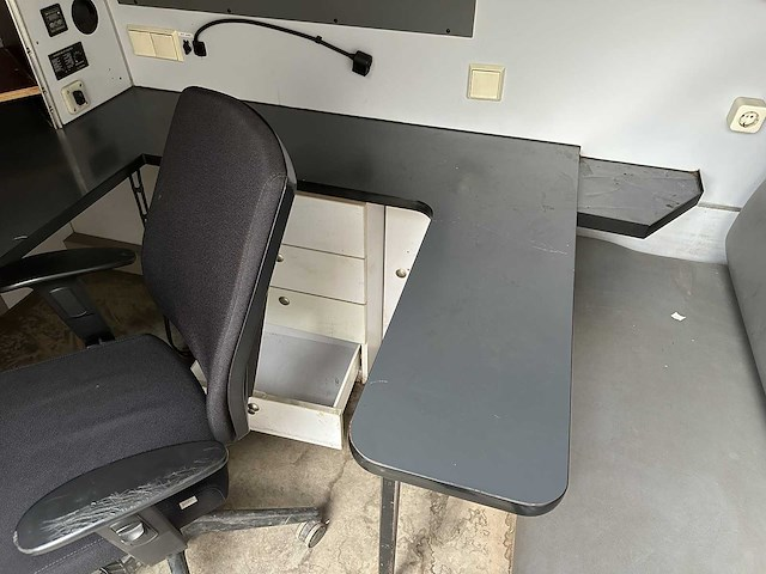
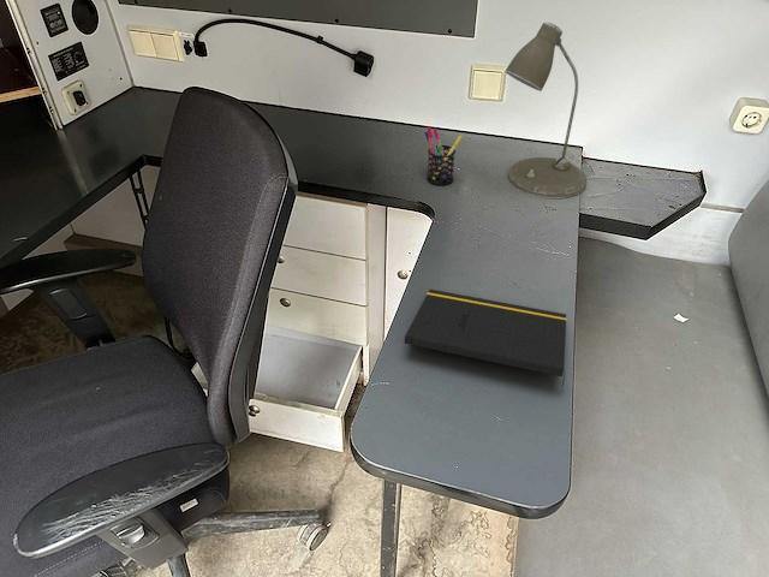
+ notepad (488, 328)
+ pen holder (439, 155)
+ desk lamp (571, 111)
